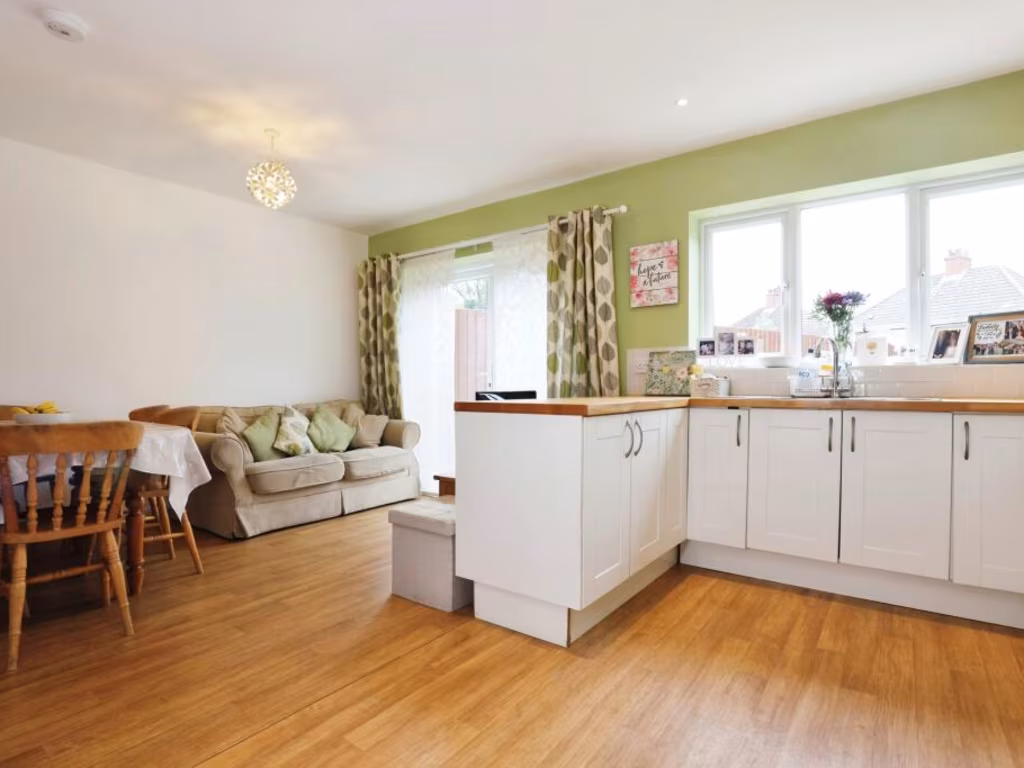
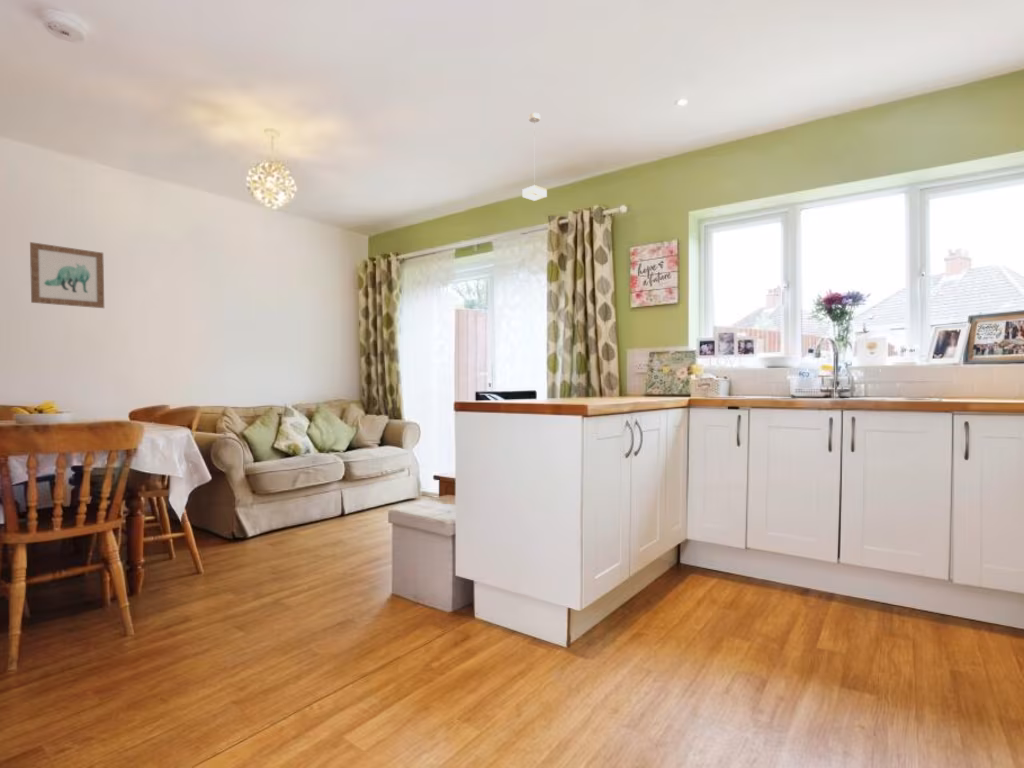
+ pendant lamp (534, 156)
+ wall art (68, 276)
